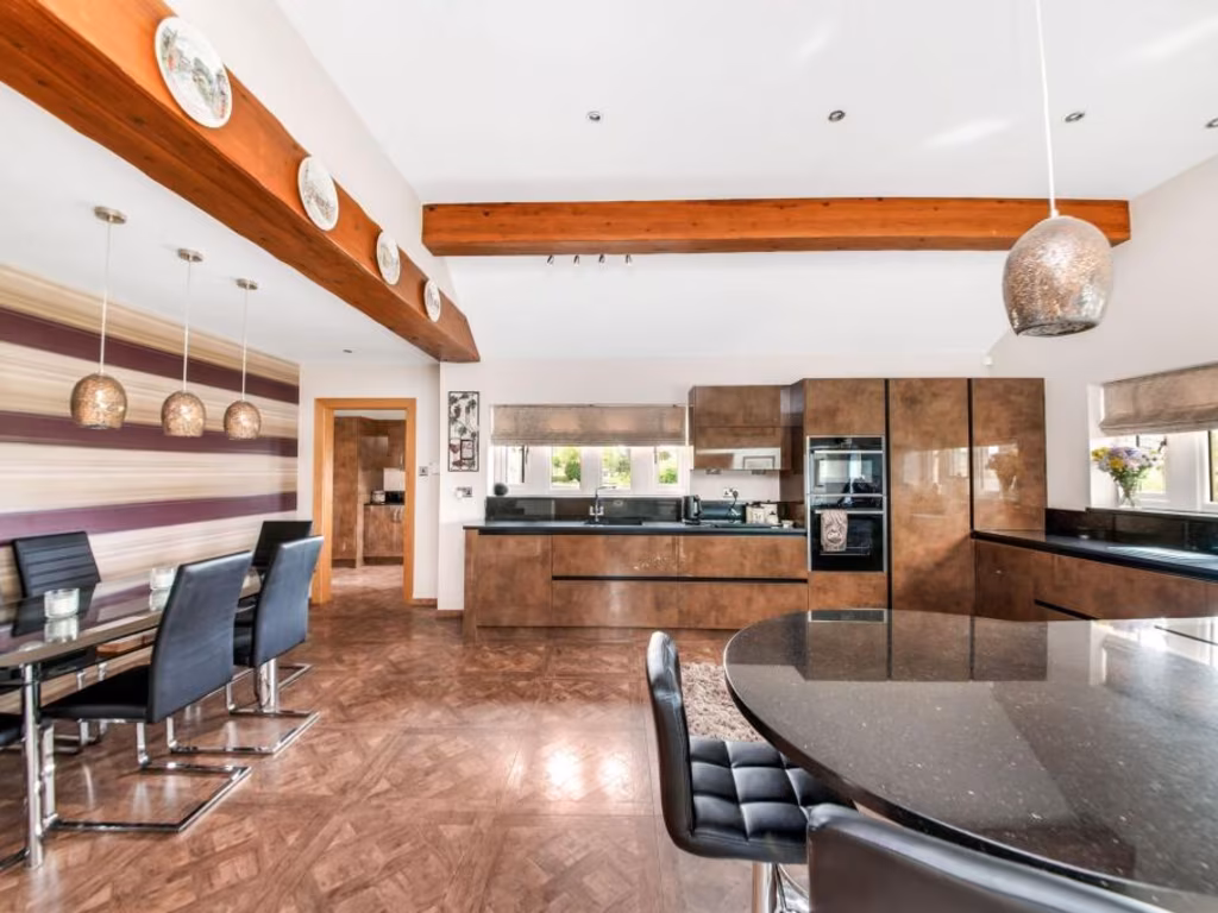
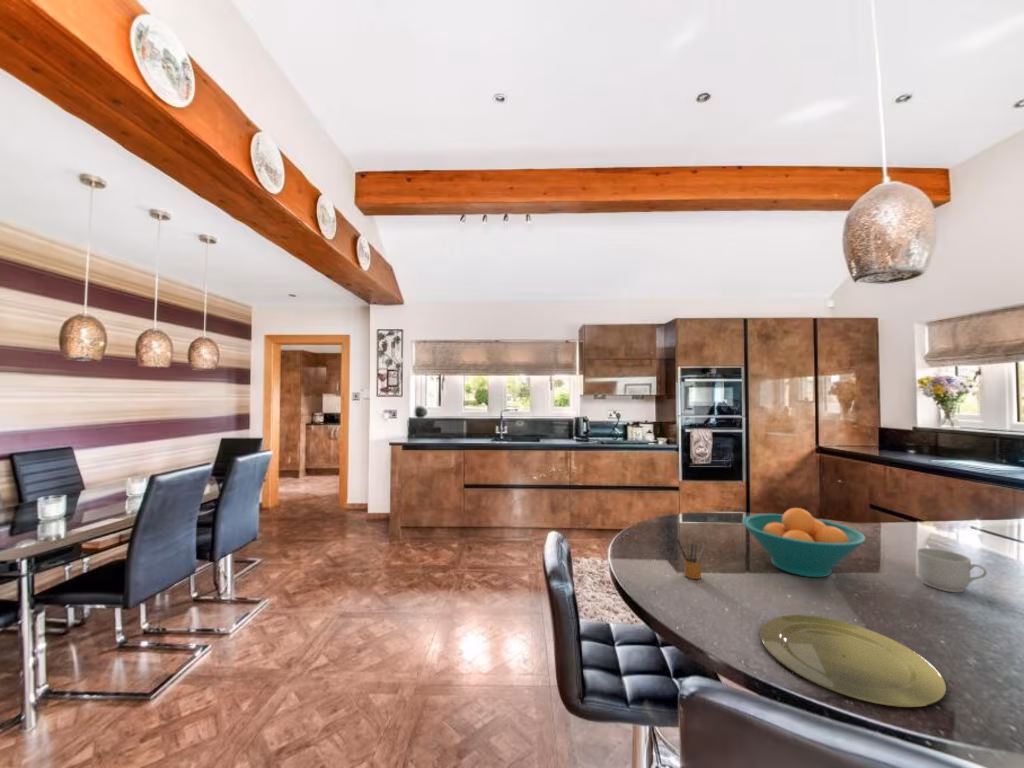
+ fruit bowl (799, 538)
+ plate (843, 654)
+ pencil box (691, 556)
+ mug (951, 571)
